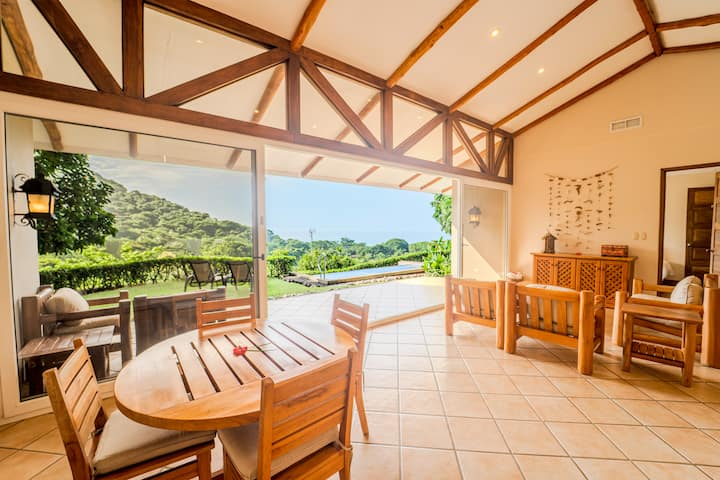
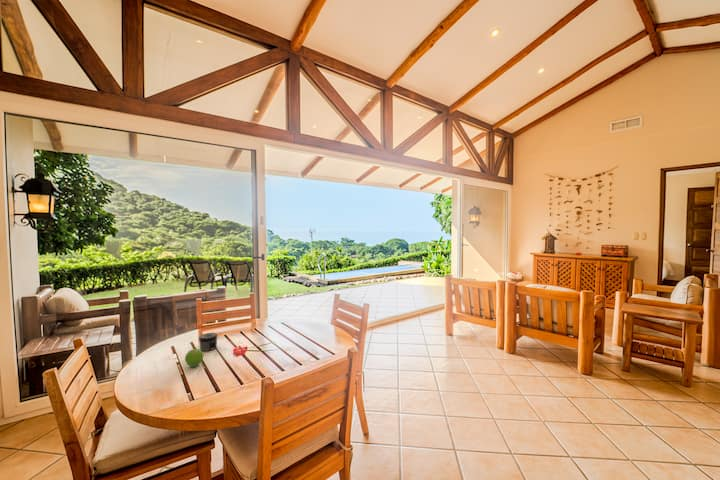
+ jar (208, 341)
+ fruit (194, 357)
